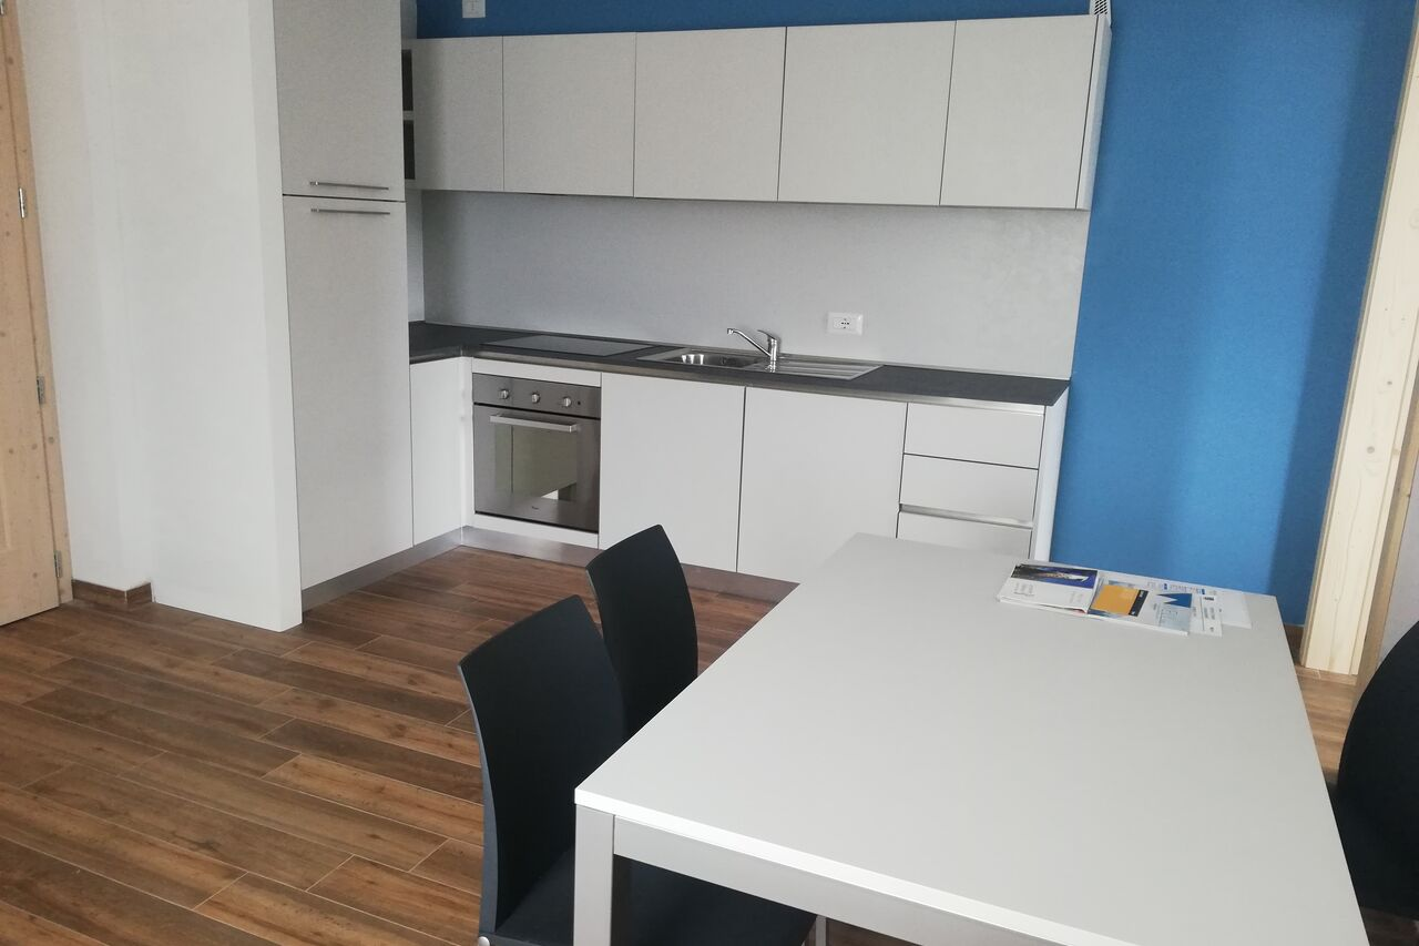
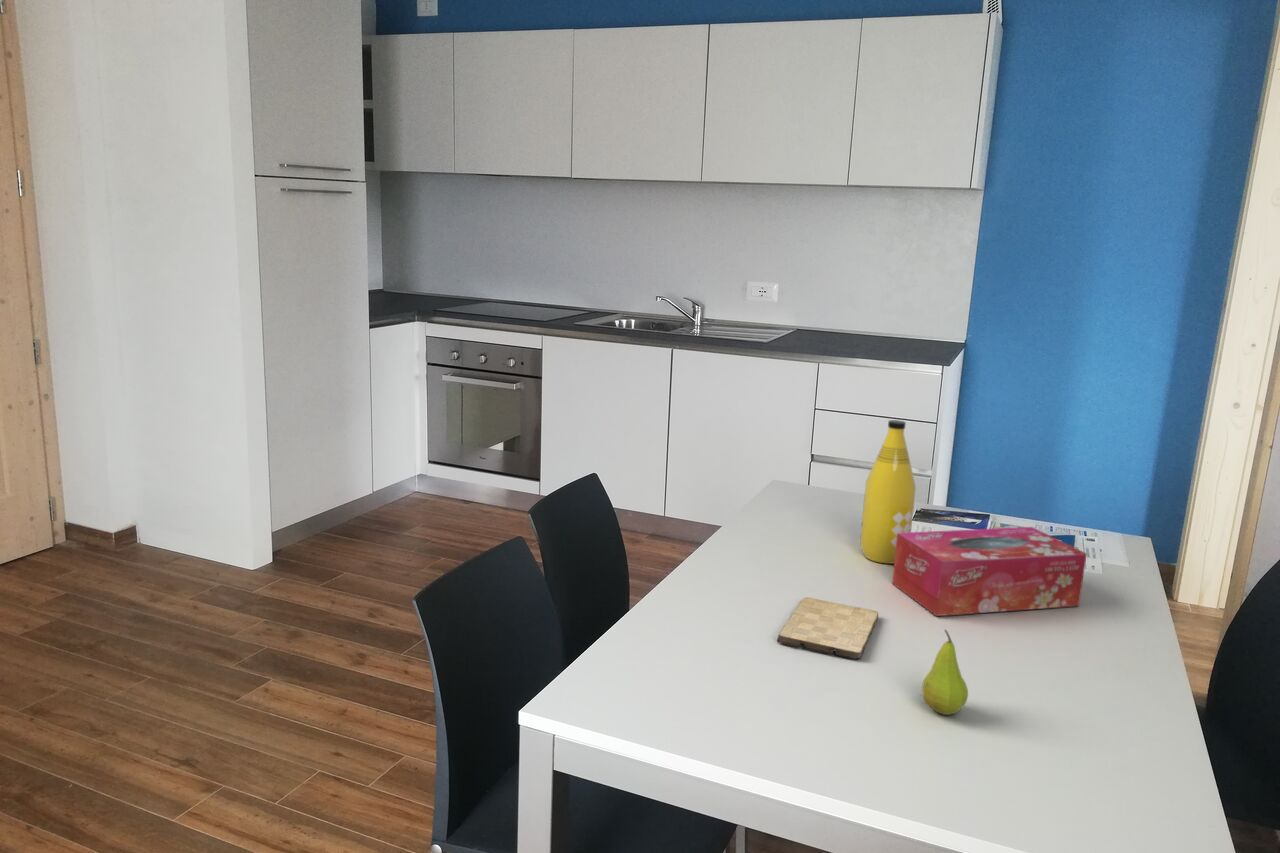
+ cutting board (829, 625)
+ fruit (947, 671)
+ bottle (890, 490)
+ tissue box (986, 568)
